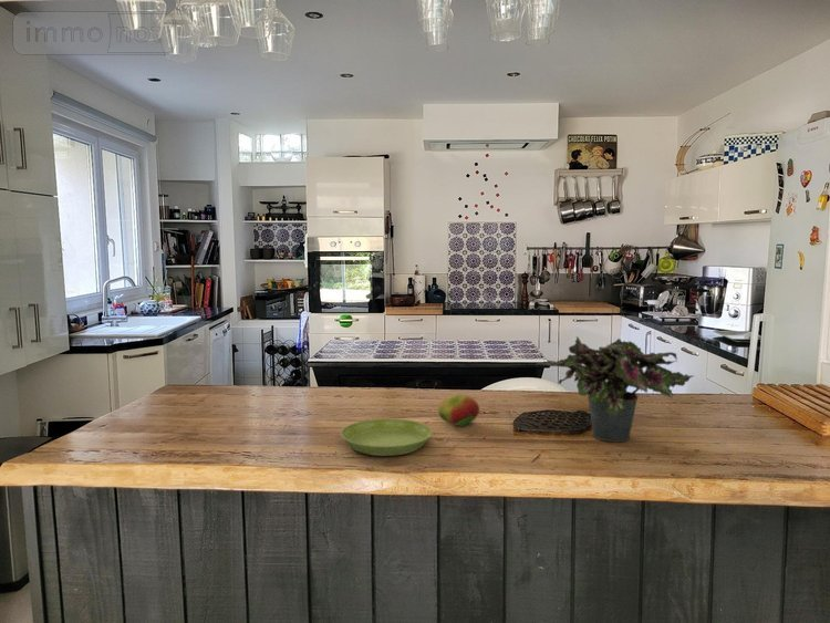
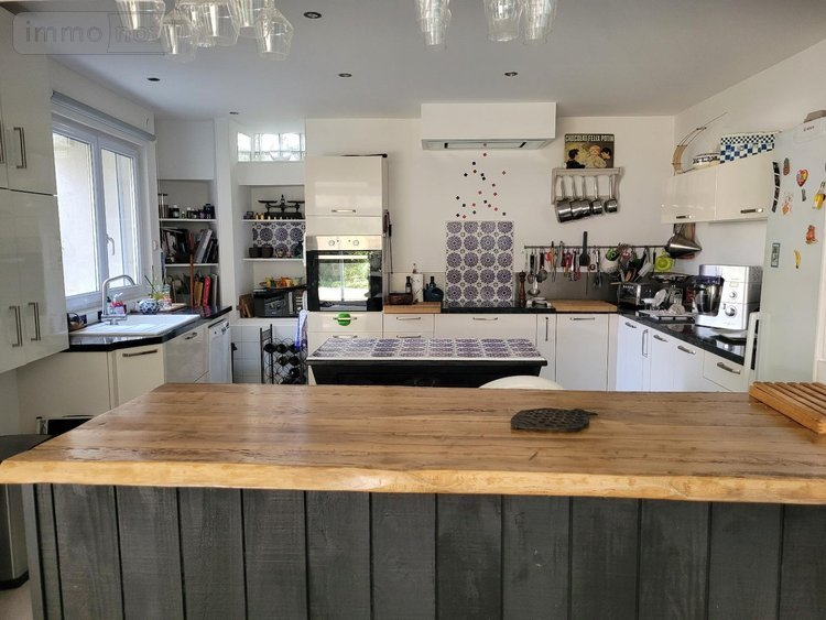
- saucer (386, 437)
- potted plant (612, 390)
- fruit (458, 408)
